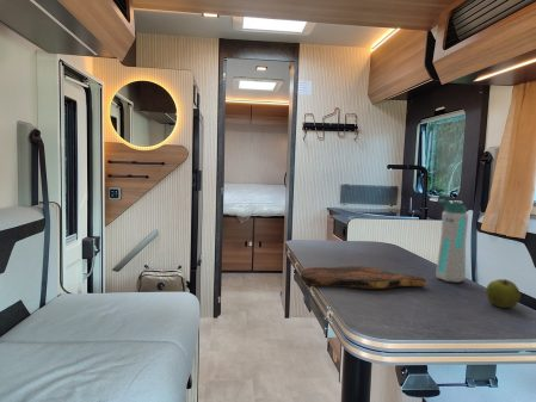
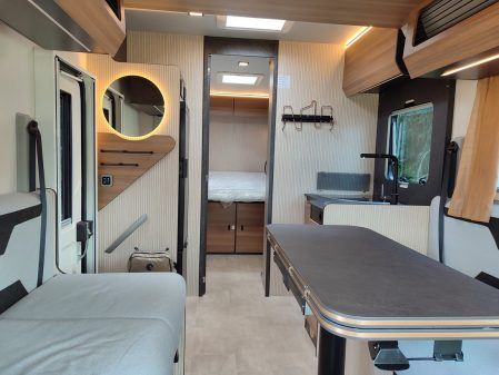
- cutting board (361, 277)
- apple (503, 291)
- water bottle (451, 240)
